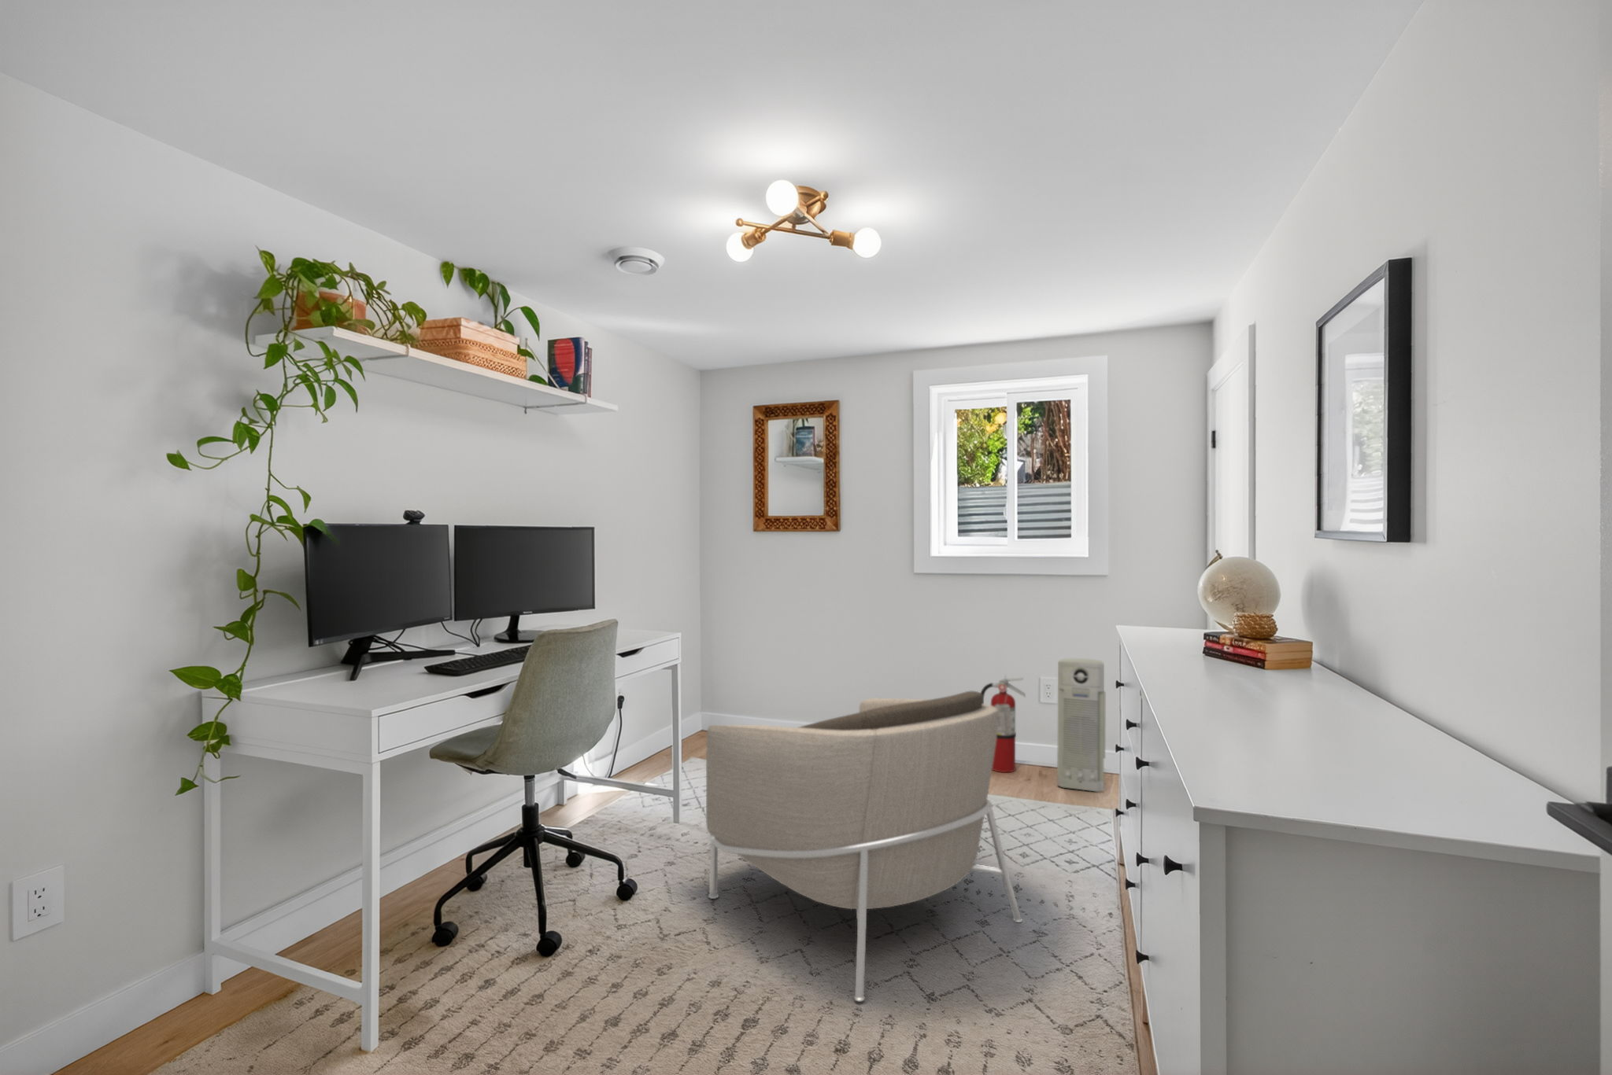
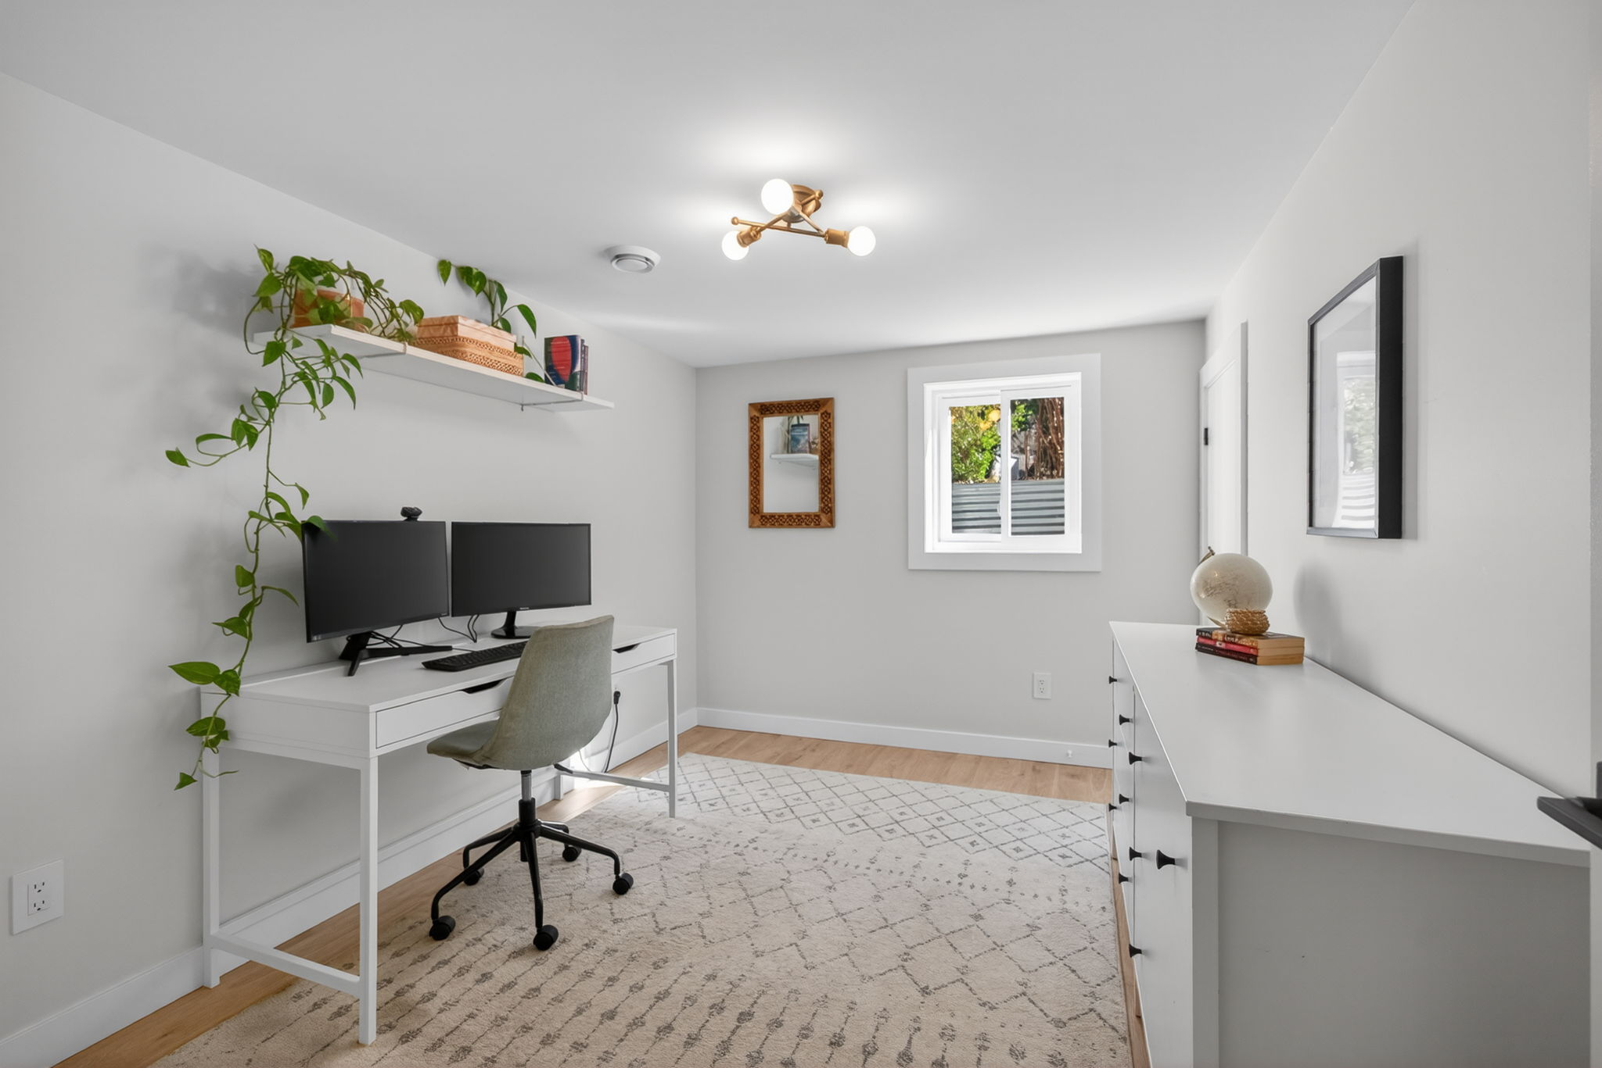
- air purifier (1080, 720)
- fire extinguisher (1002, 720)
- armchair (863, 793)
